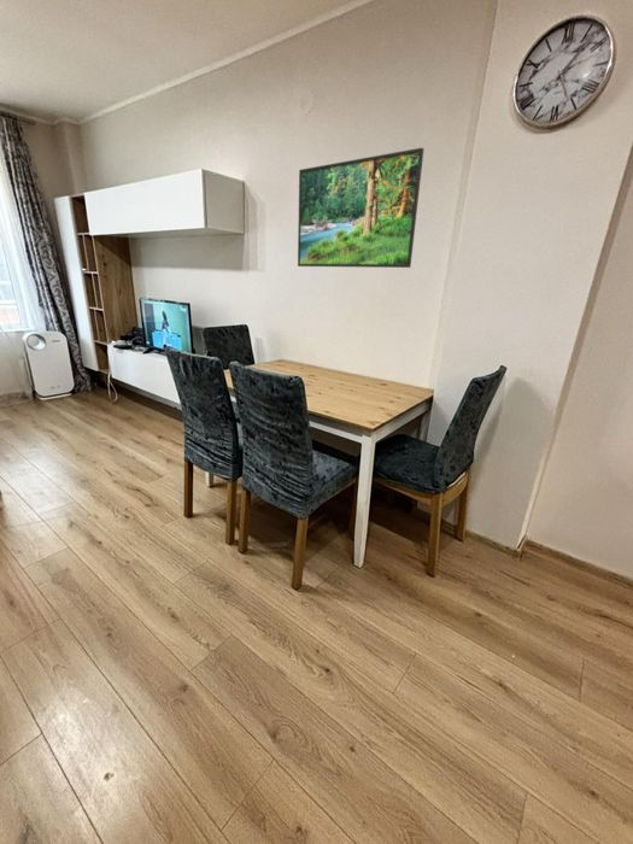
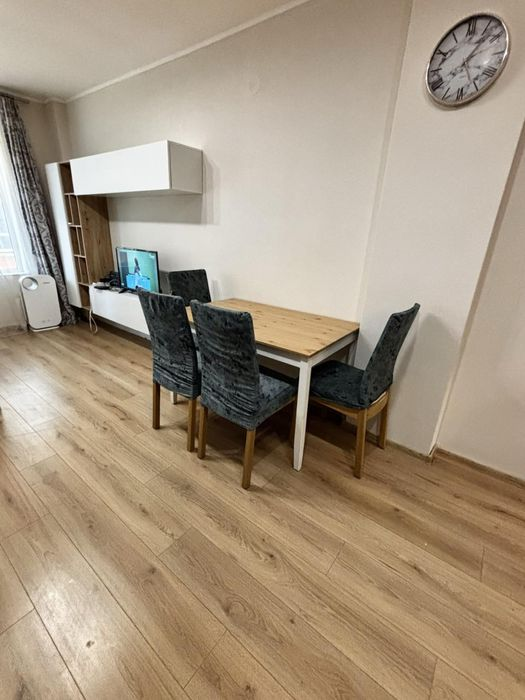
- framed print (351, 216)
